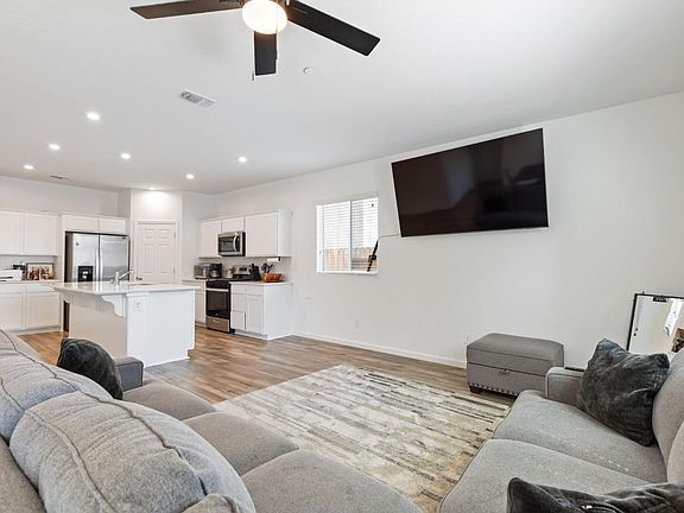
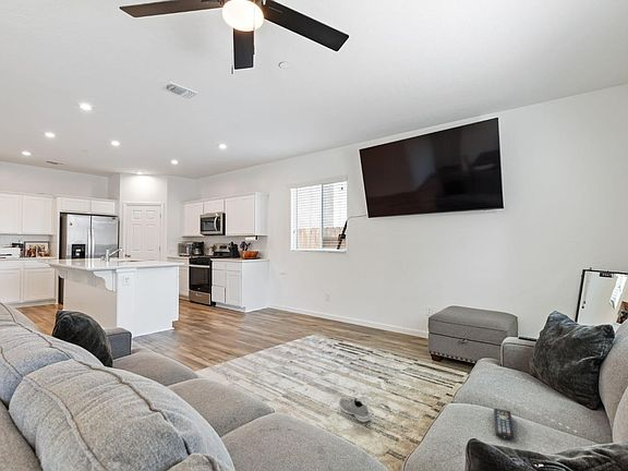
+ remote control (503, 422)
+ sneaker (354, 404)
